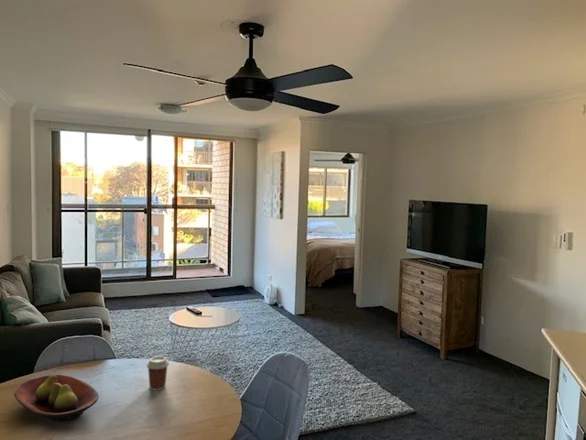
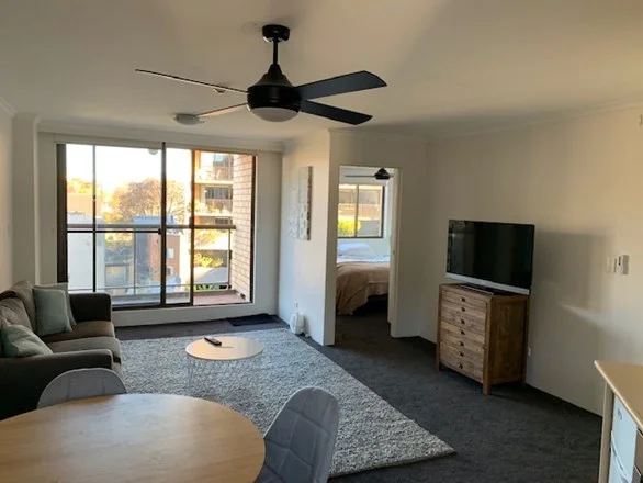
- coffee cup (157, 373)
- fruit bowl (56, 394)
